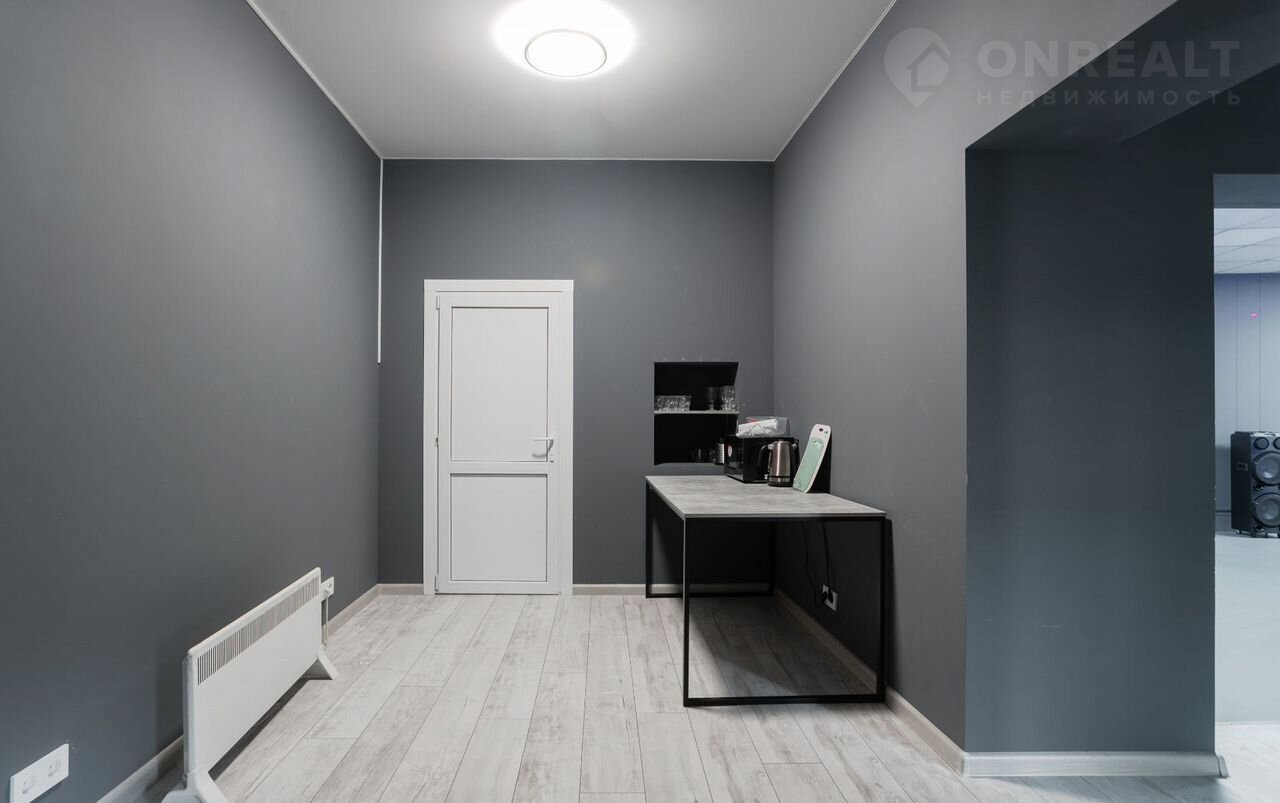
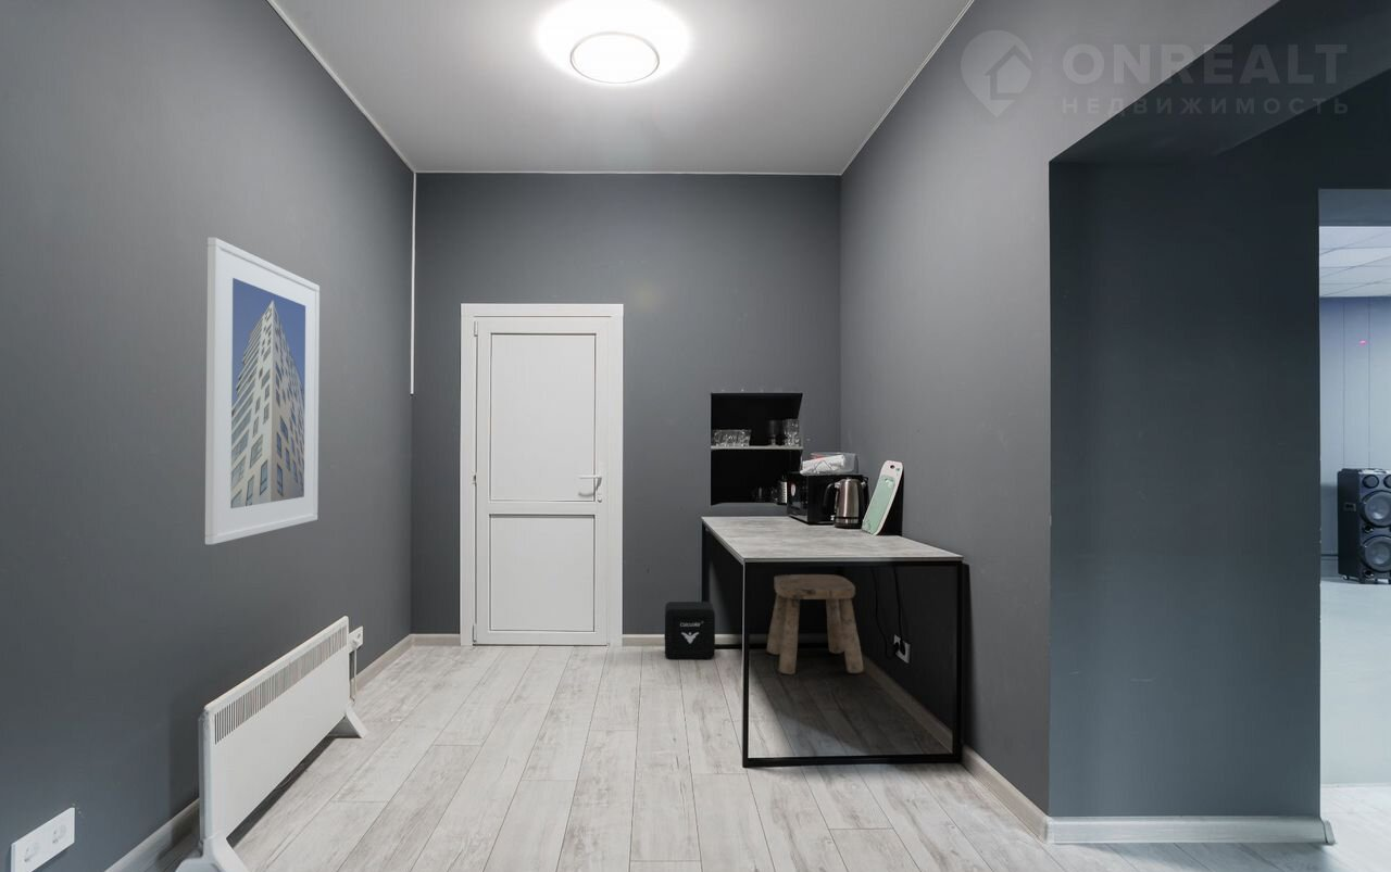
+ air purifier (689, 630)
+ stool (827, 621)
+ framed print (270, 397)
